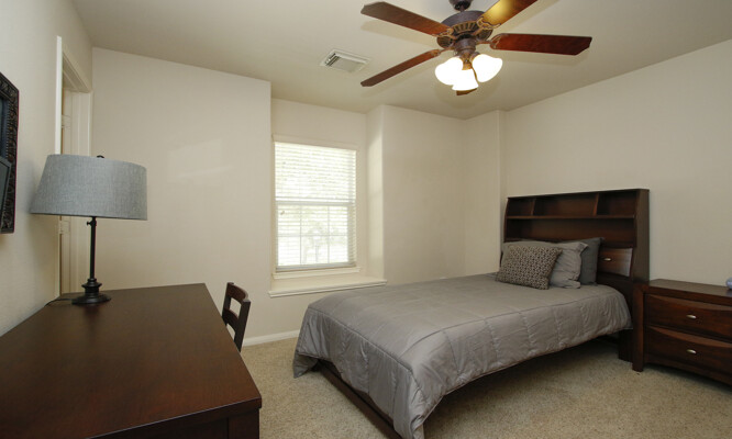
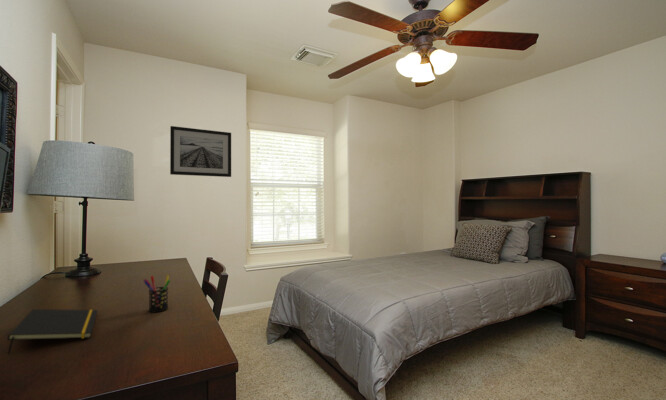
+ pen holder (159, 291)
+ wall art (202, 152)
+ notepad (59, 322)
